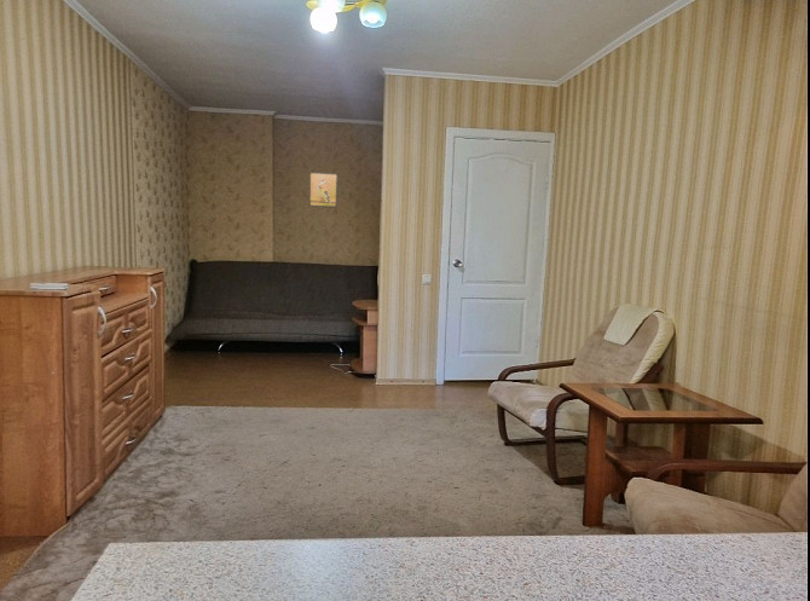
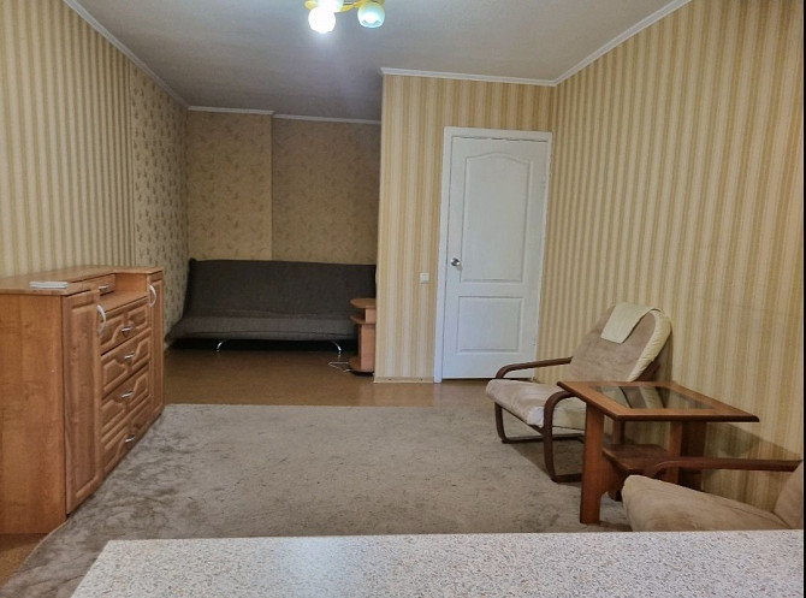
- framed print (323, 190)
